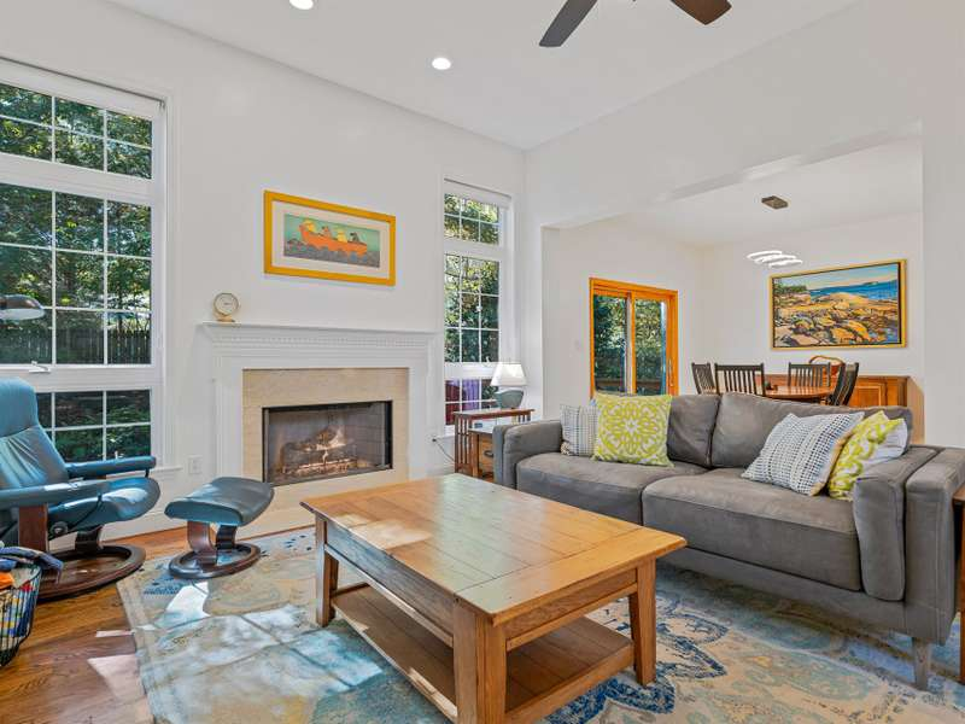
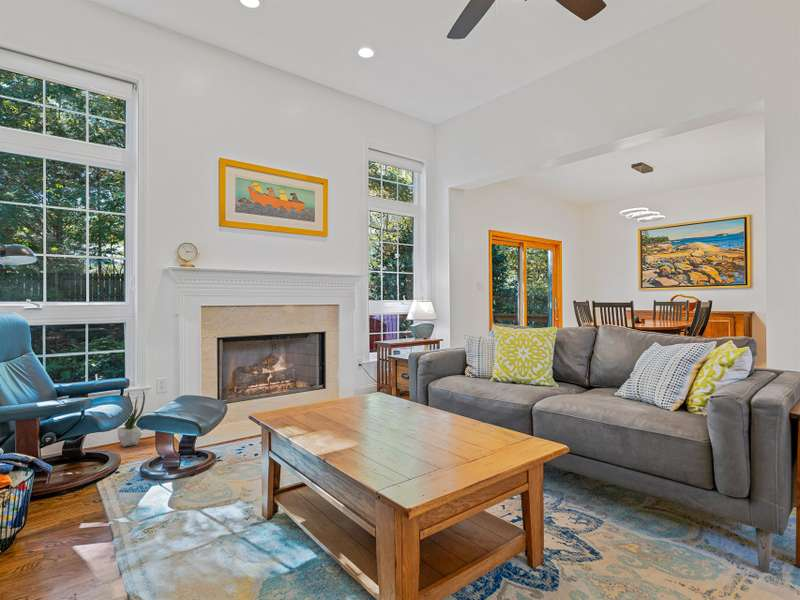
+ potted plant (131, 417)
